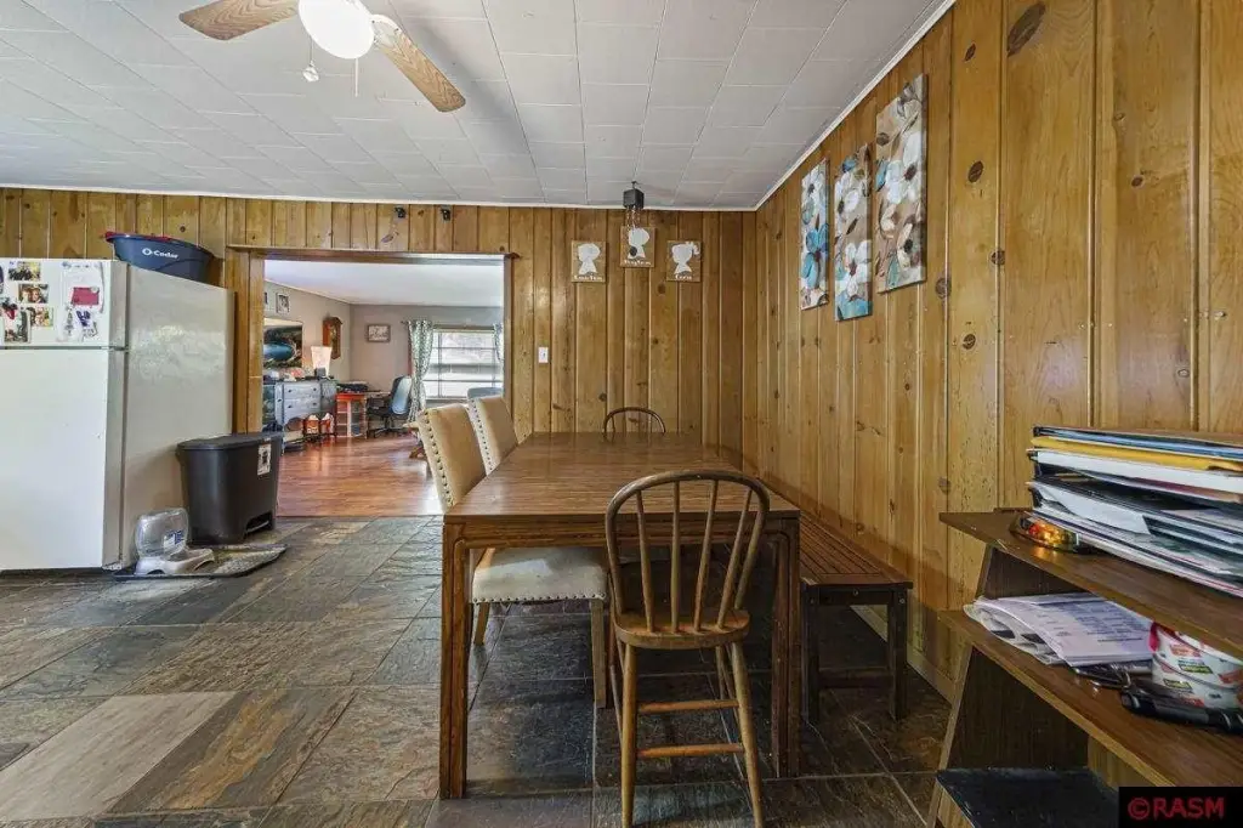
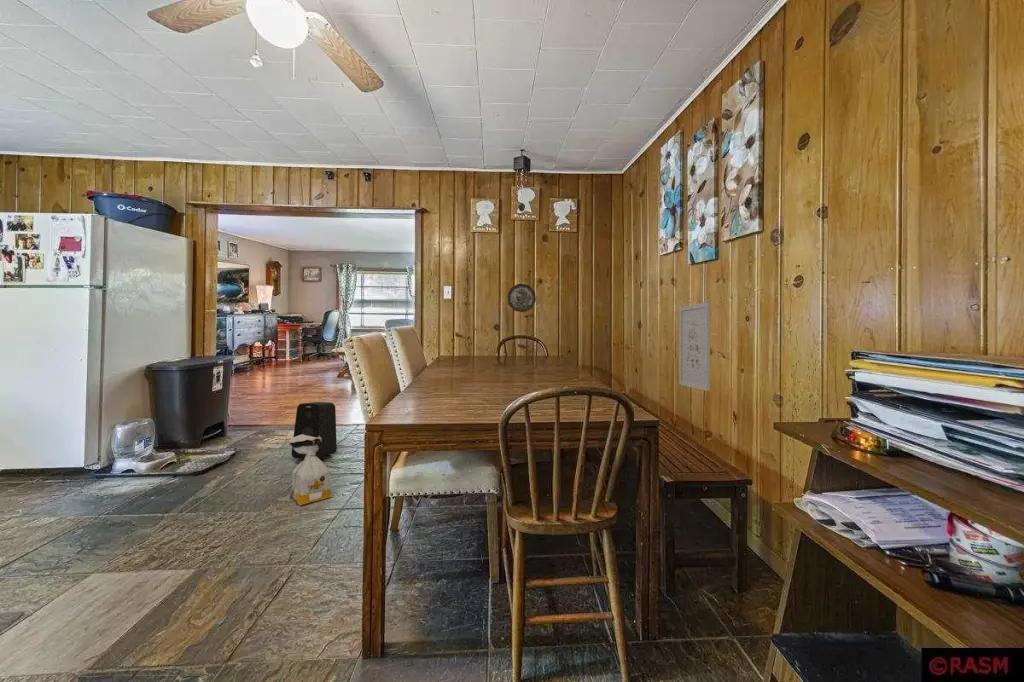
+ wall art (693, 346)
+ bag (309, 465)
+ decorative plate (521, 298)
+ speaker (314, 430)
